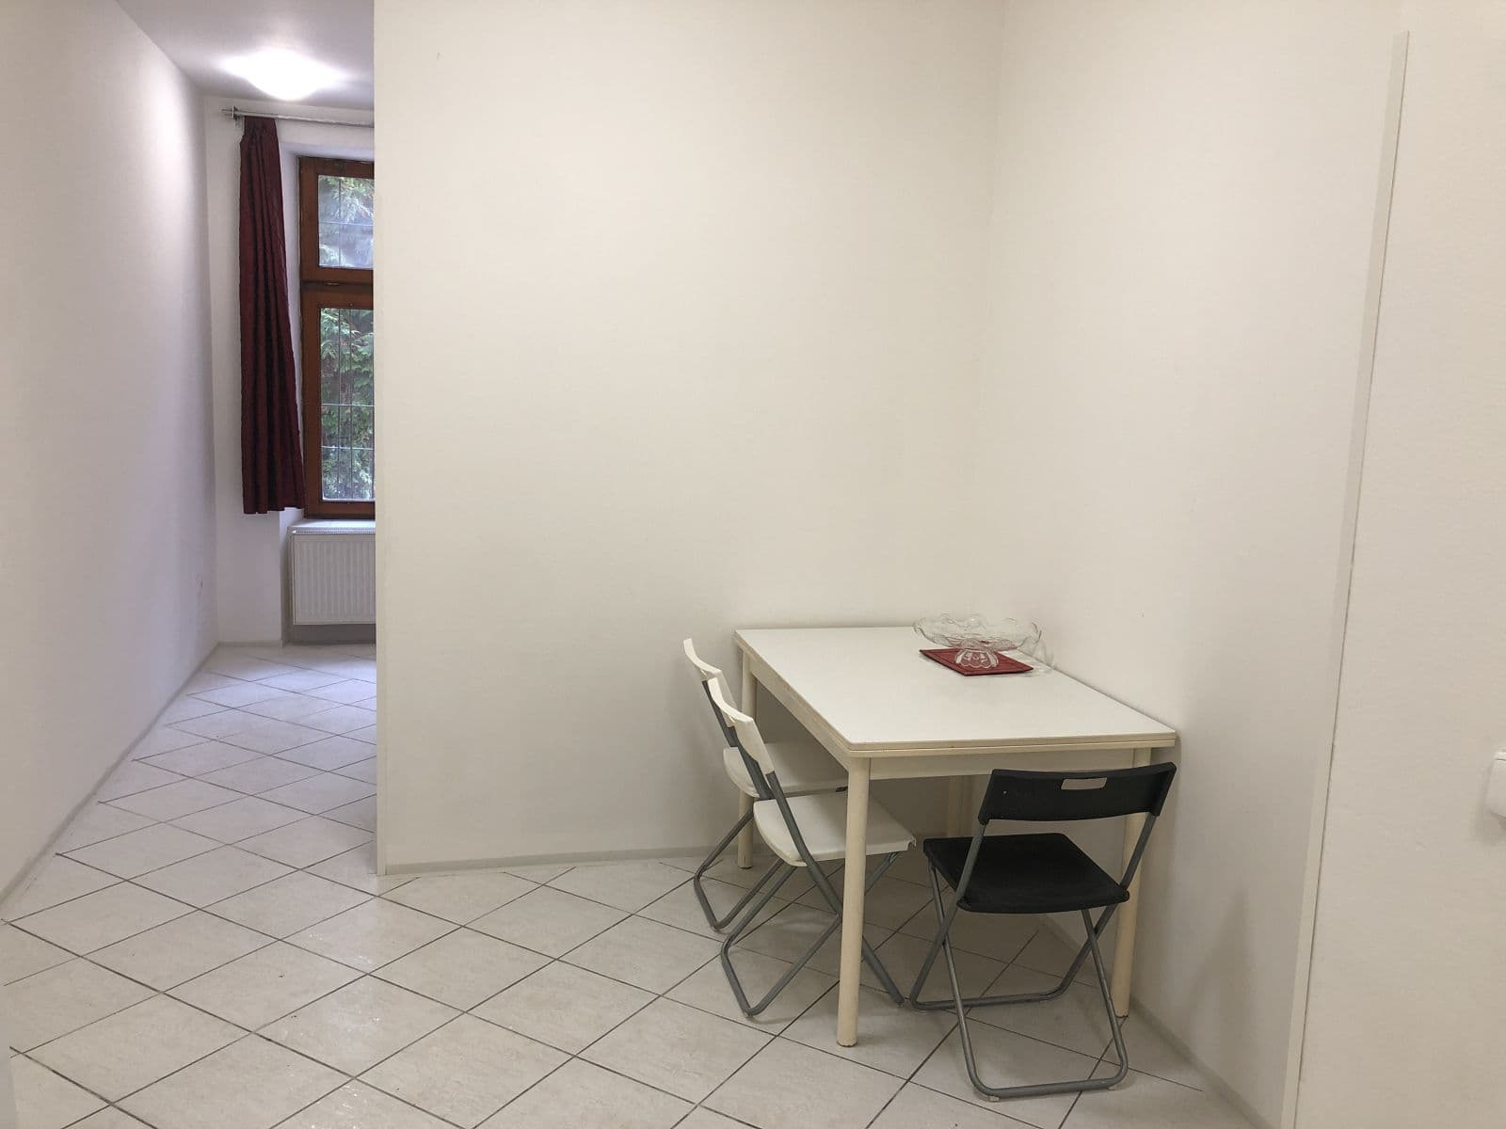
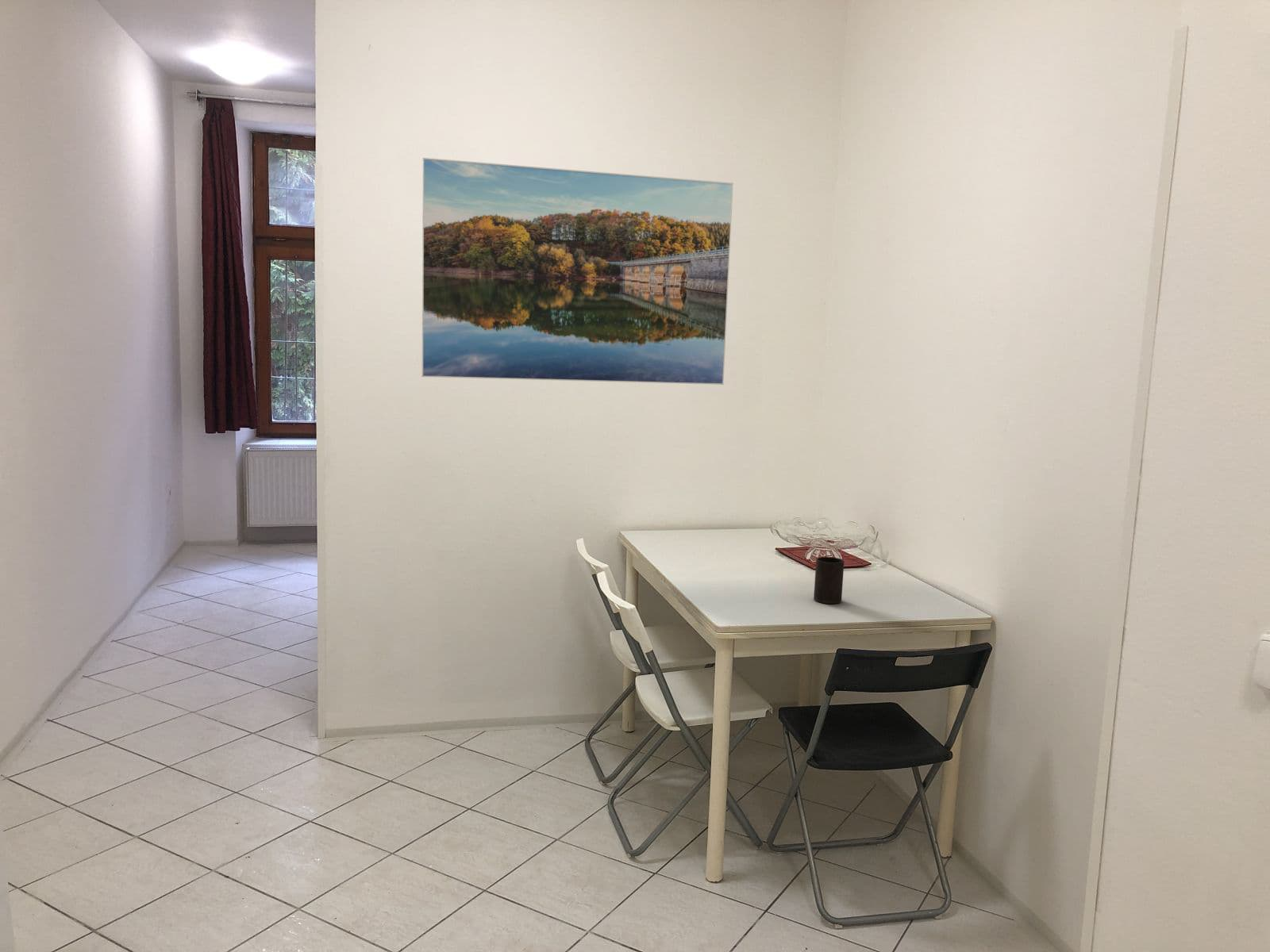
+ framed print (580, 278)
+ cup (829, 580)
